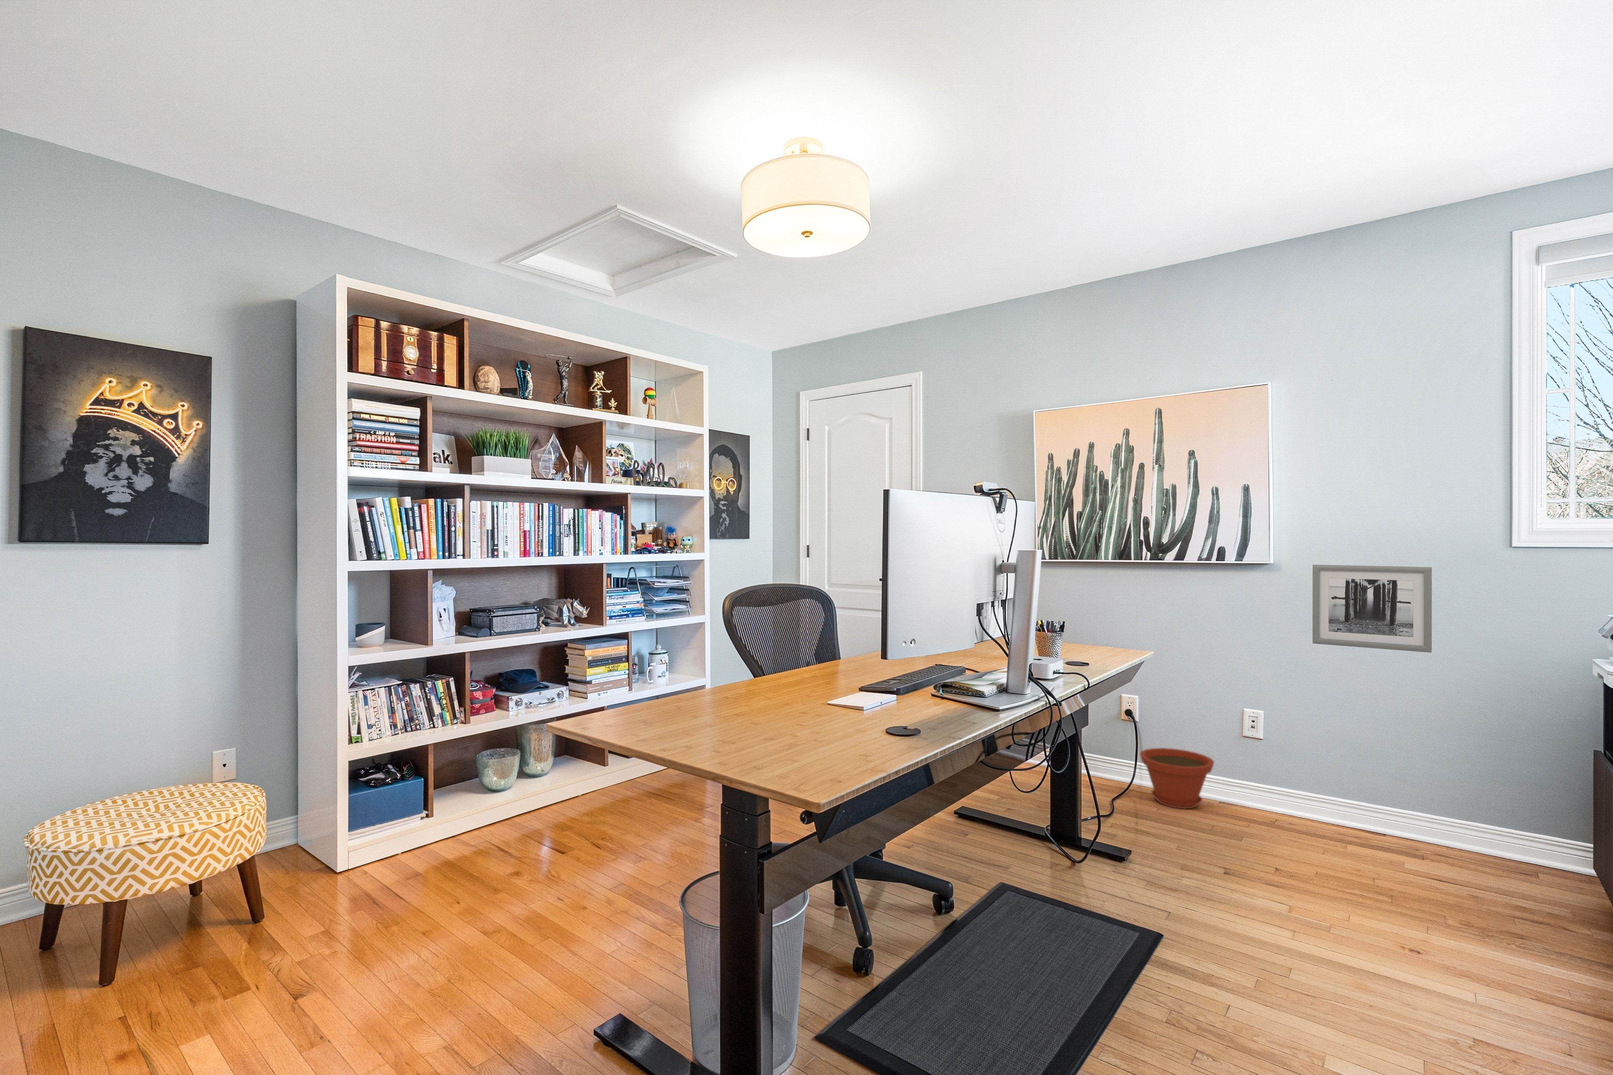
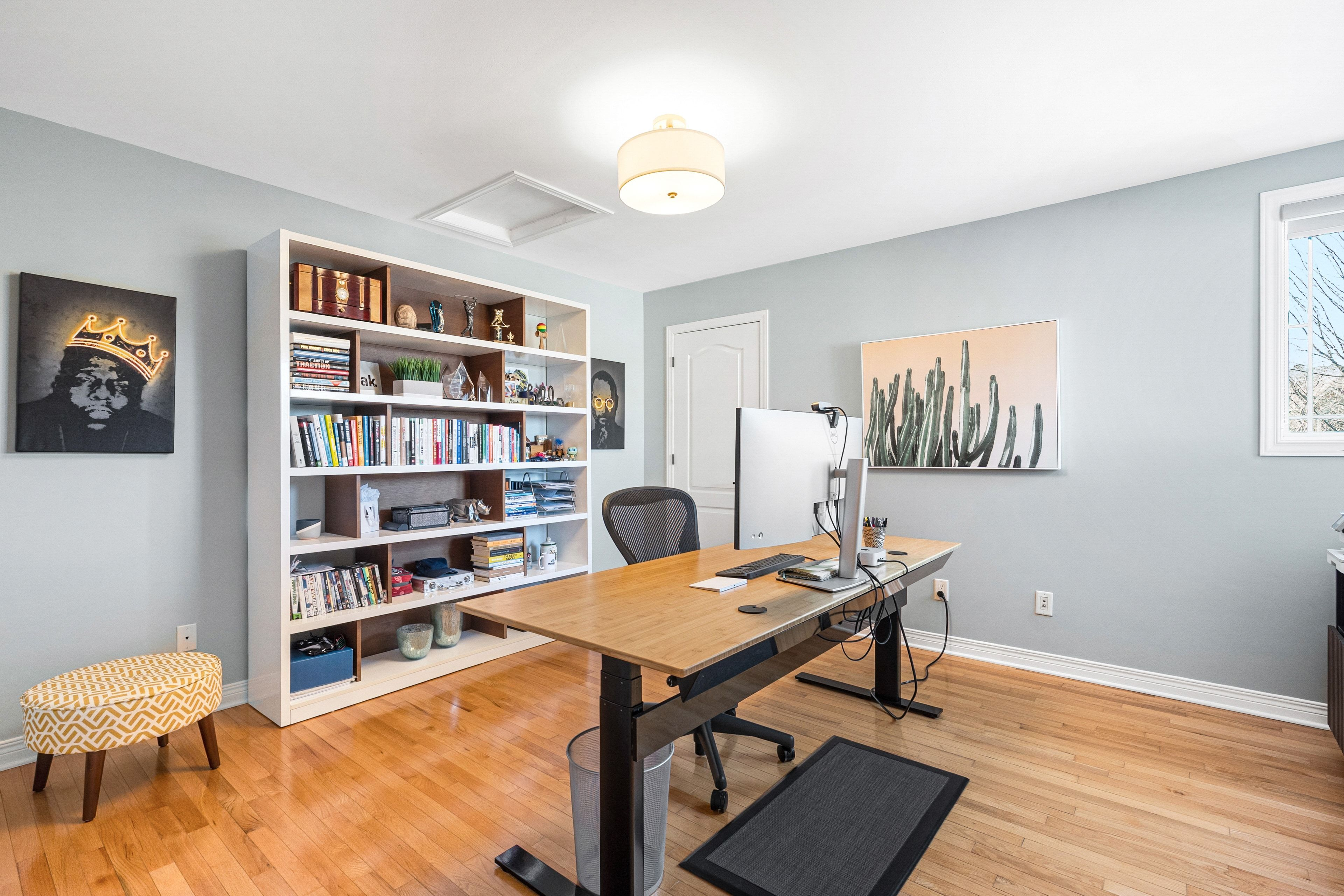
- plant pot (1176, 780)
- wall art (1369, 606)
